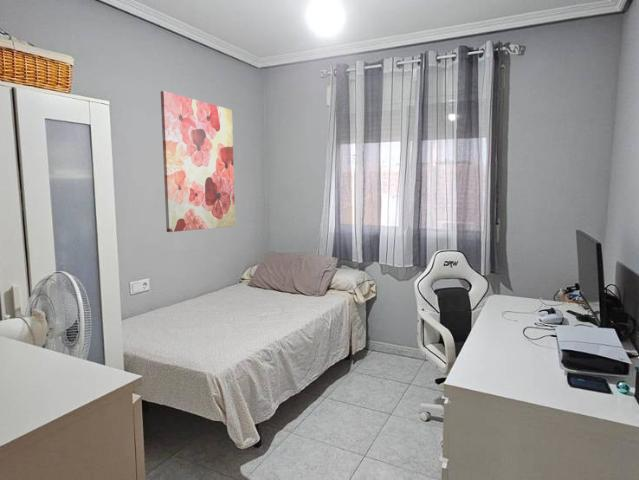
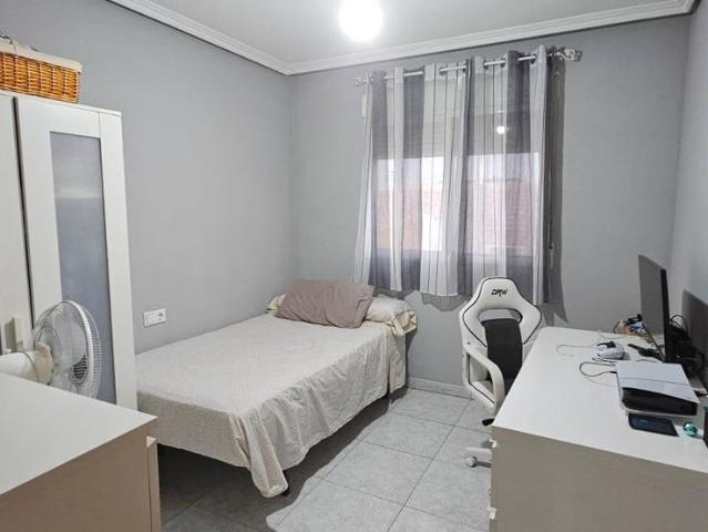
- wall art (201, 166)
